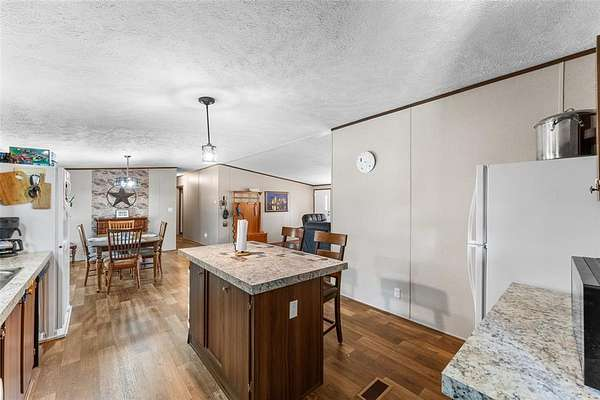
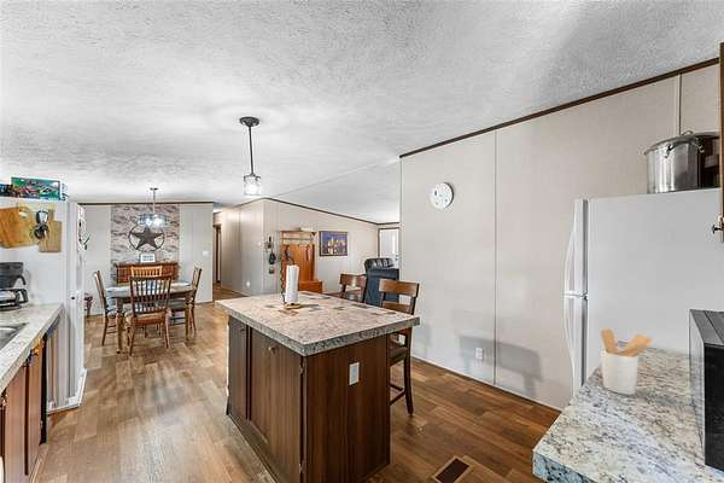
+ utensil holder (626, 361)
